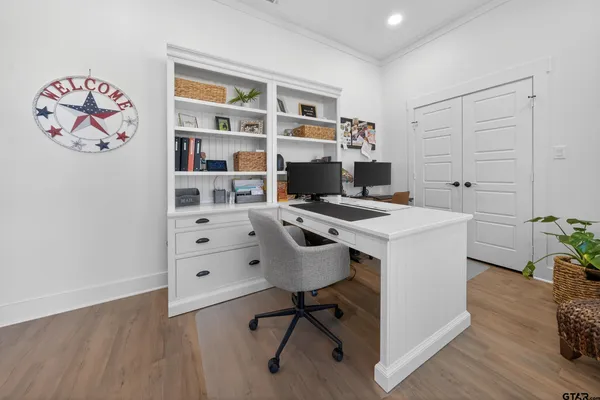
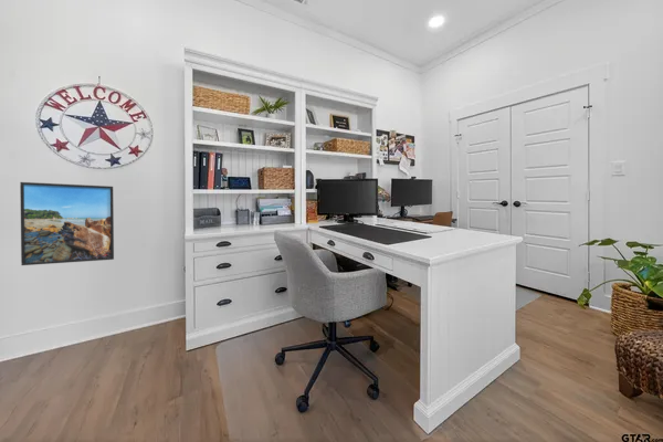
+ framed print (70, 223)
